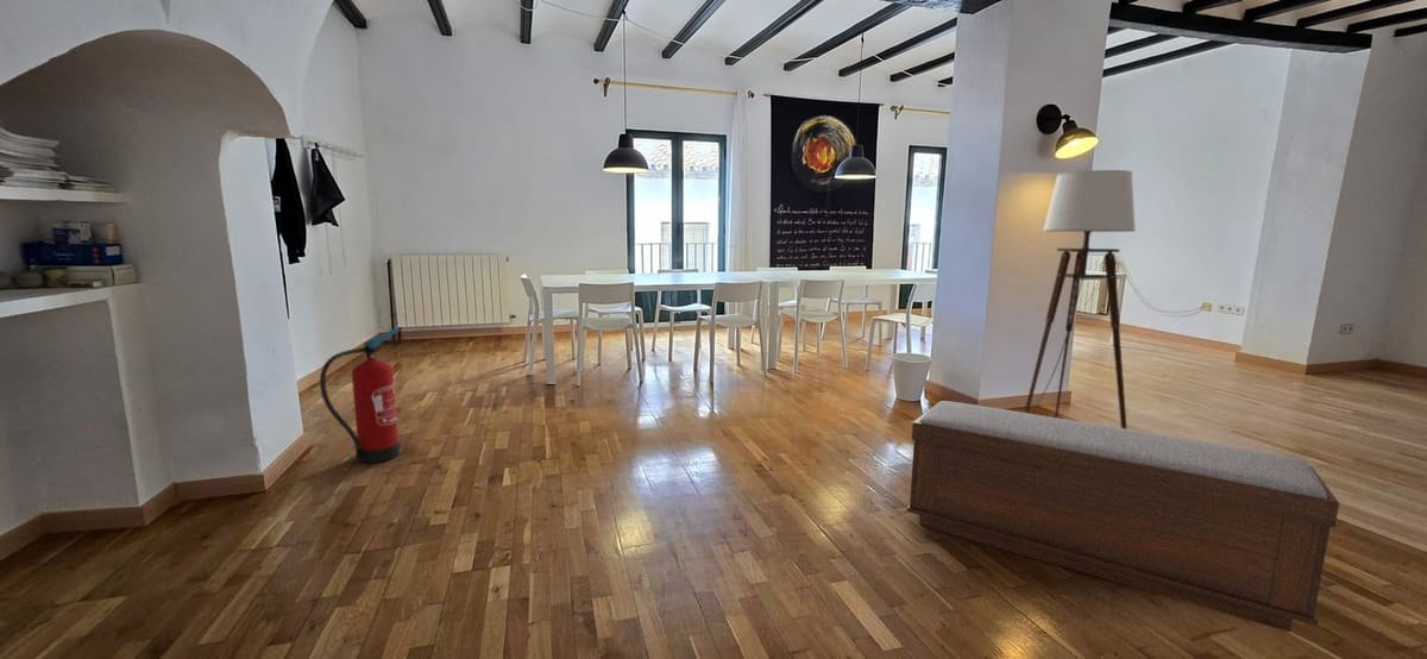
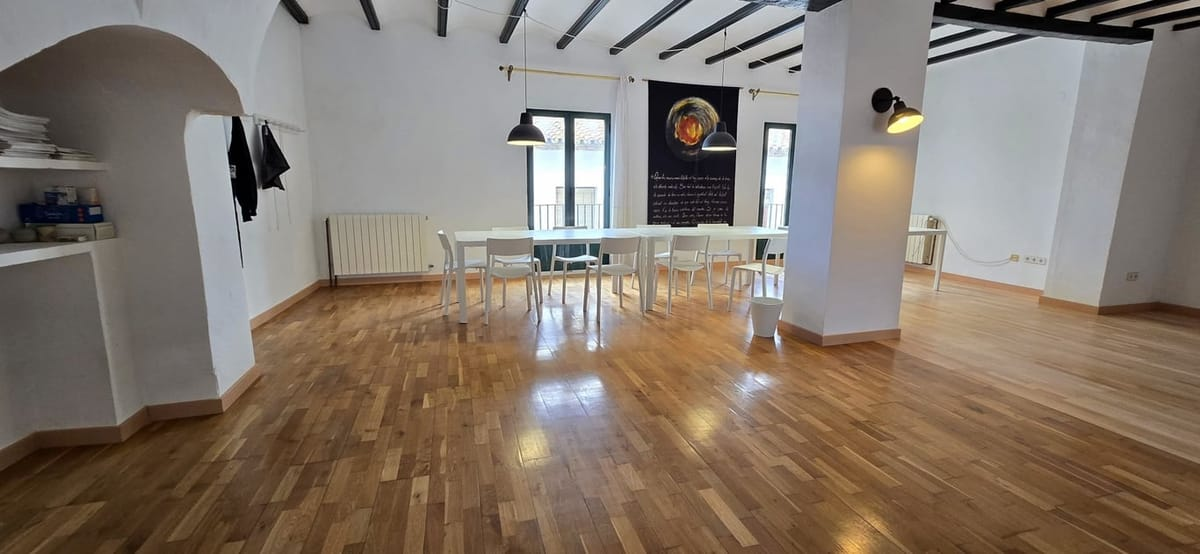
- bench (1087, 492)
- fire extinguisher (365, 397)
- floor lamp (1057, 303)
